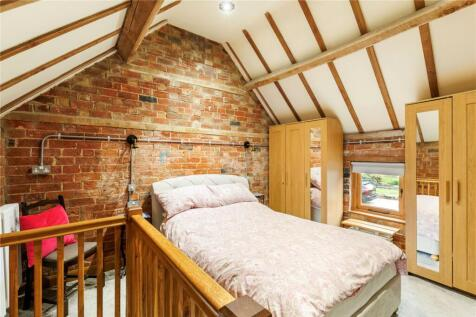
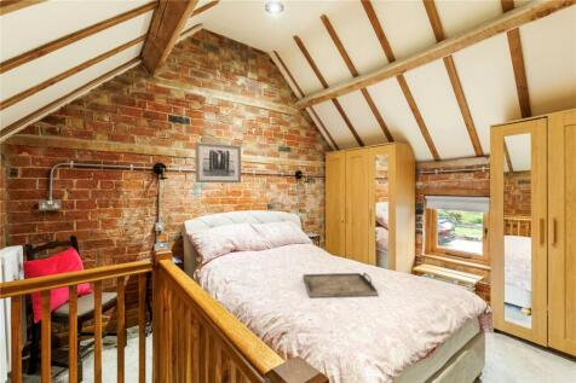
+ serving tray (336, 280)
+ wall art (219, 163)
